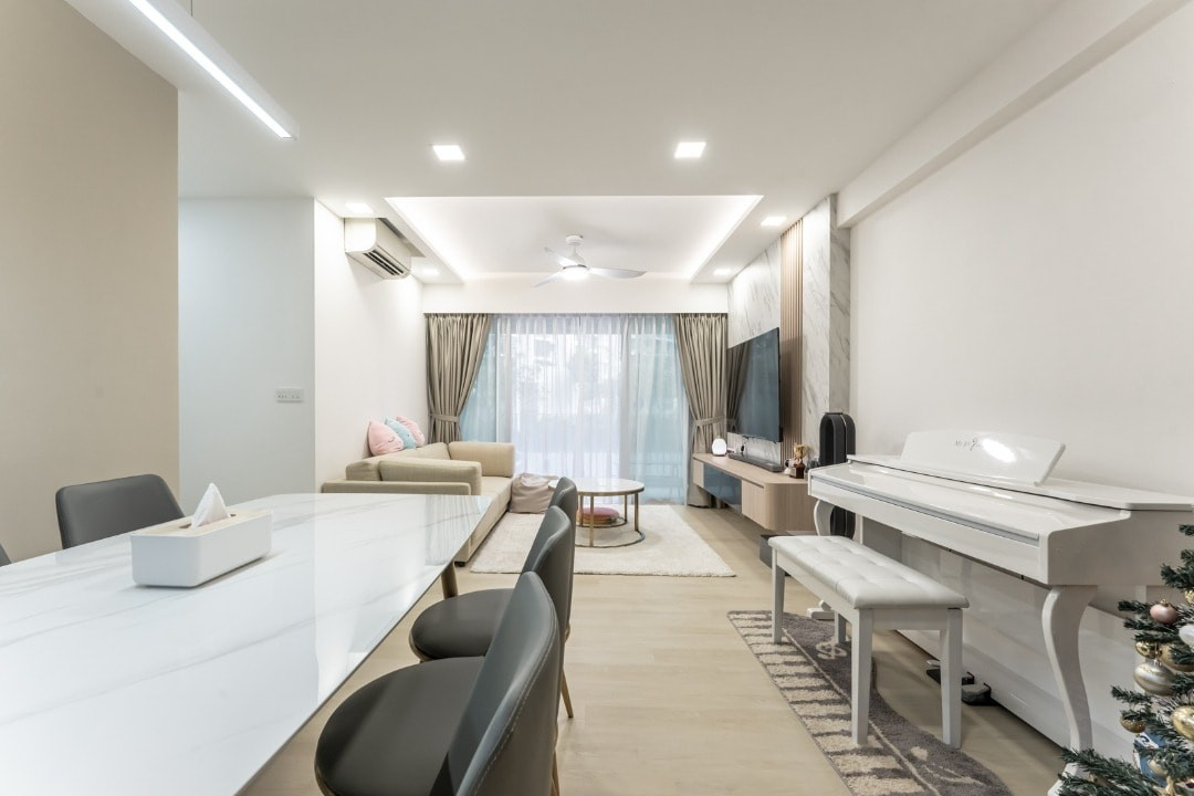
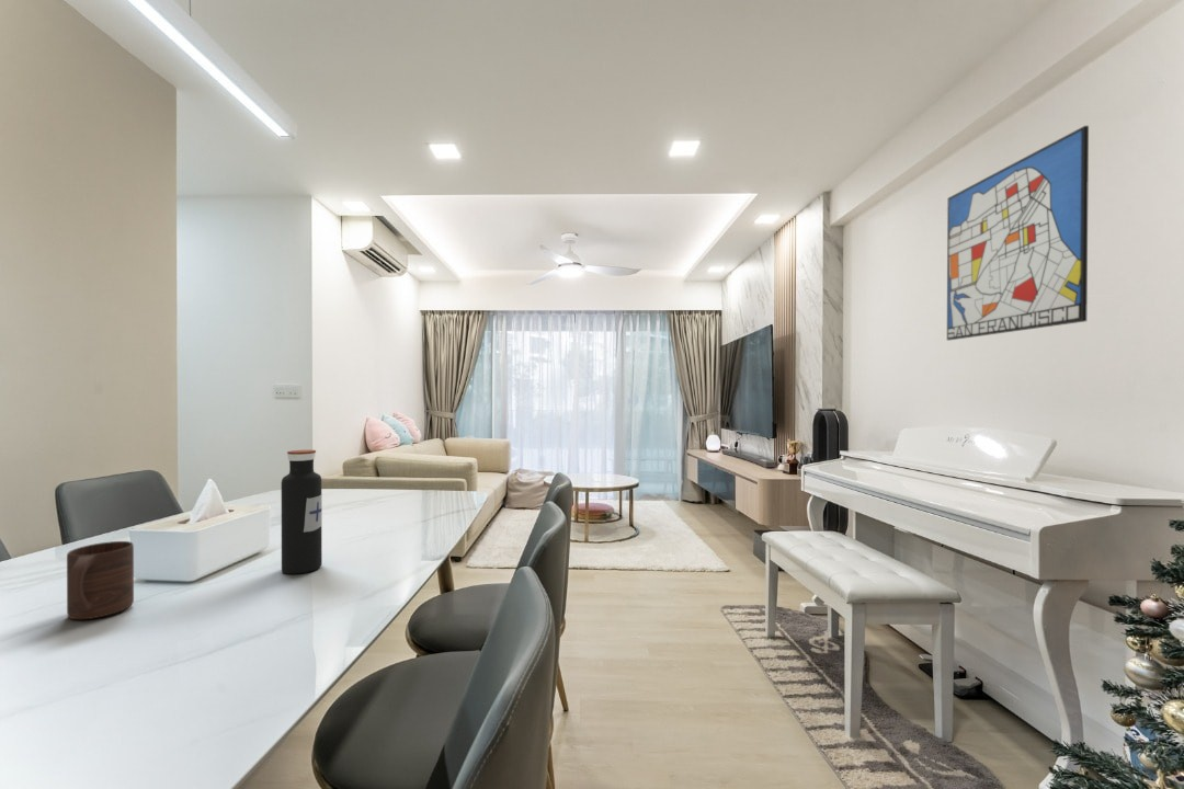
+ wall art (1005, 250)
+ water bottle (301, 510)
+ cup (100, 581)
